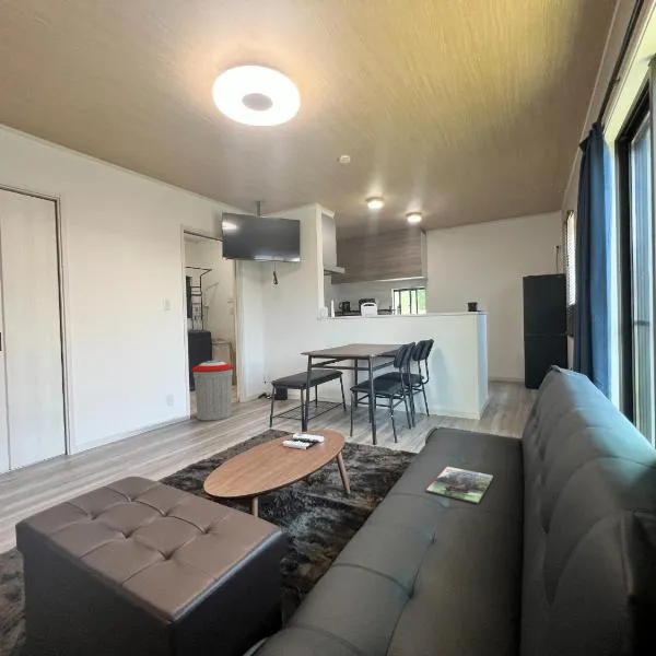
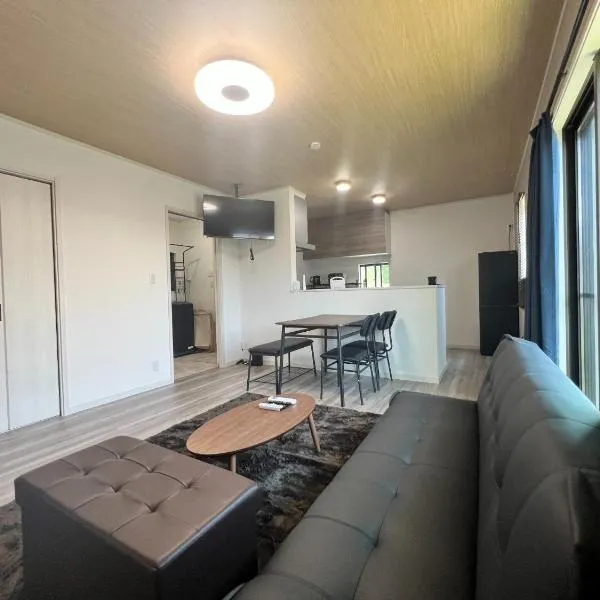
- trash can (213, 388)
- magazine (460, 482)
